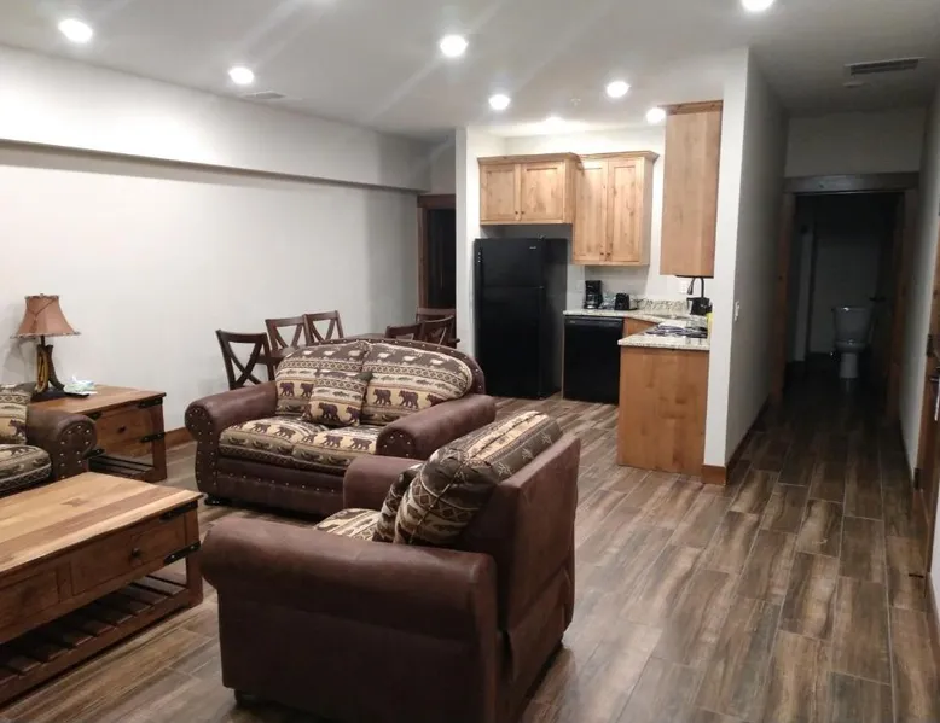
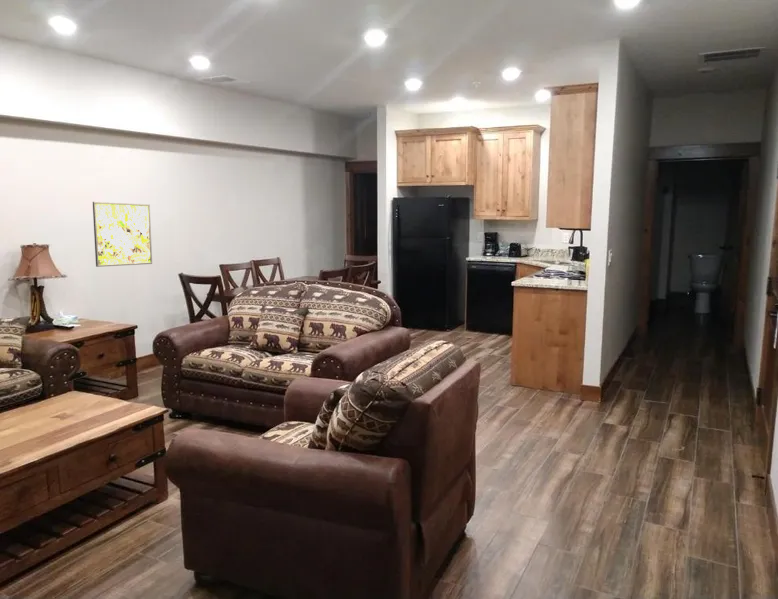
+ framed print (123, 234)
